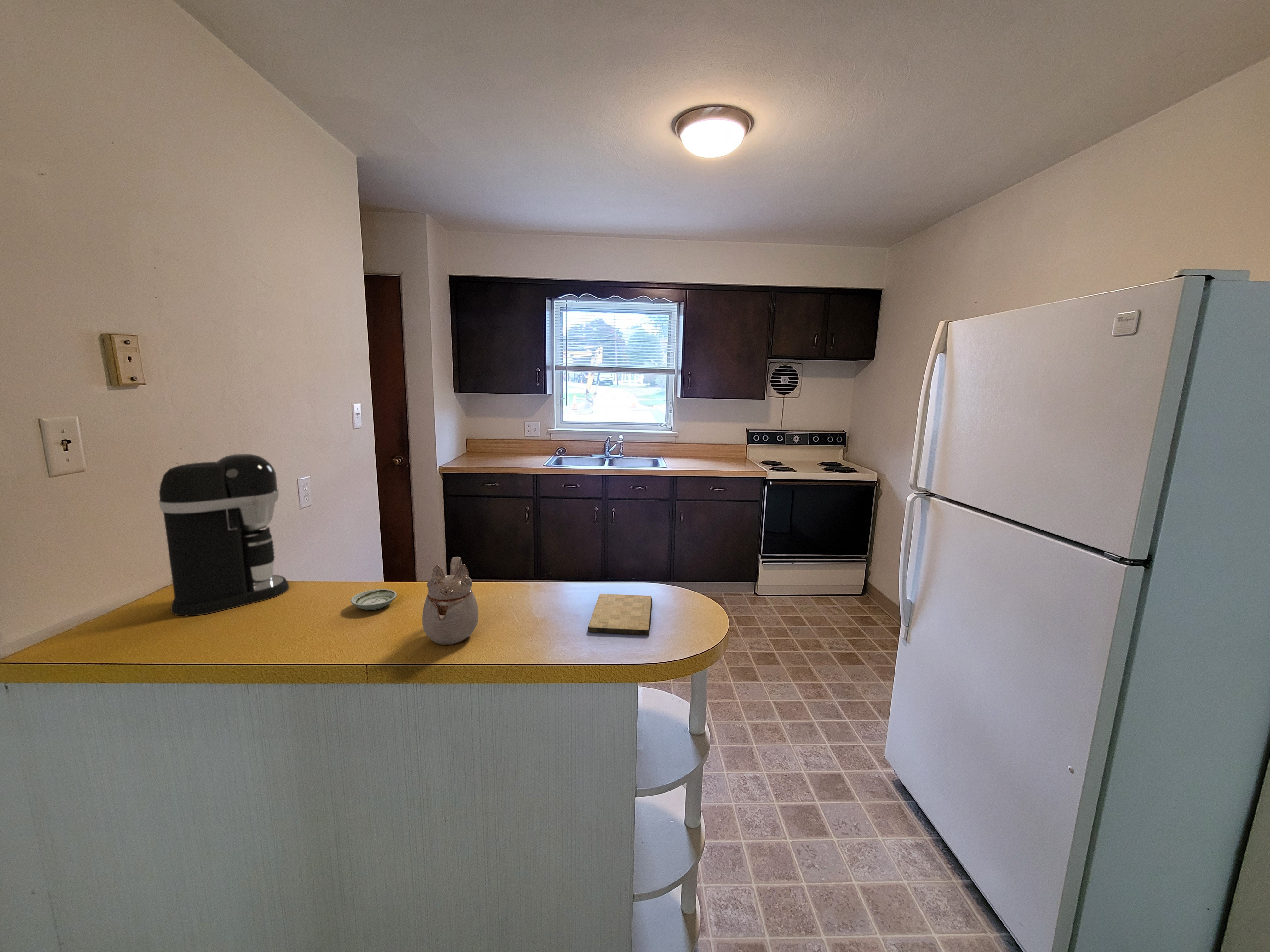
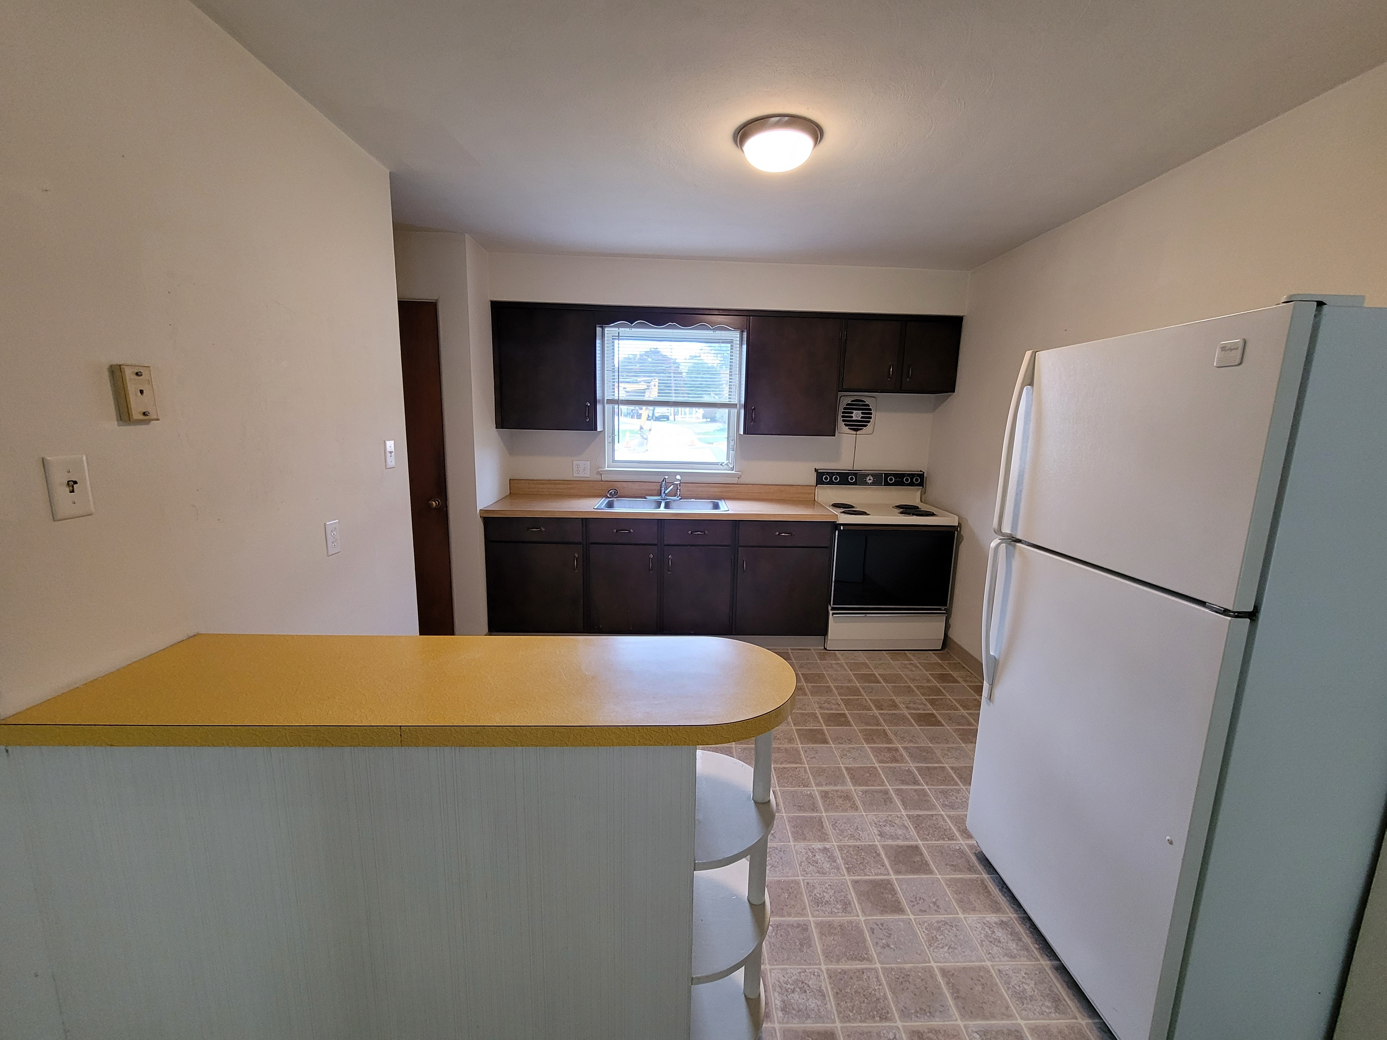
- cutting board (622, 612)
- saucer (374, 601)
- coffee maker (226, 528)
- teapot (451, 600)
